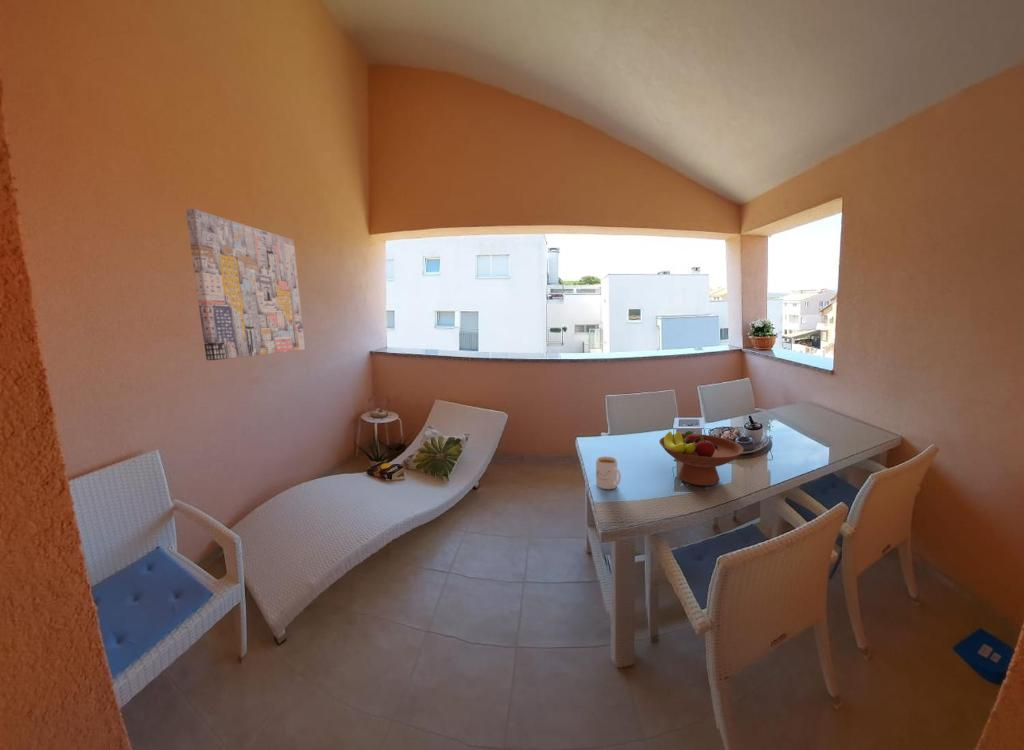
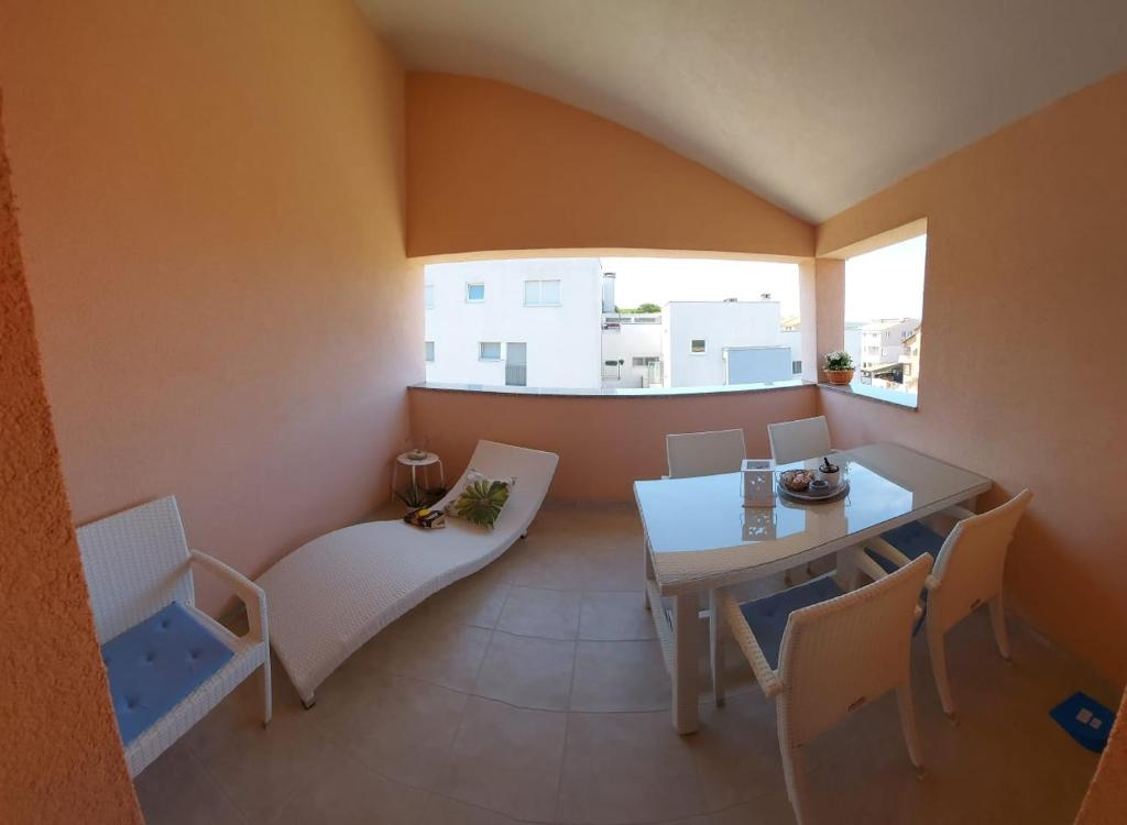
- fruit bowl (699, 455)
- mug (609, 473)
- wall art (255, 291)
